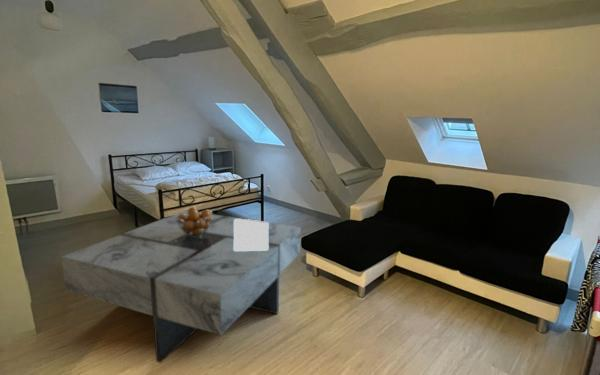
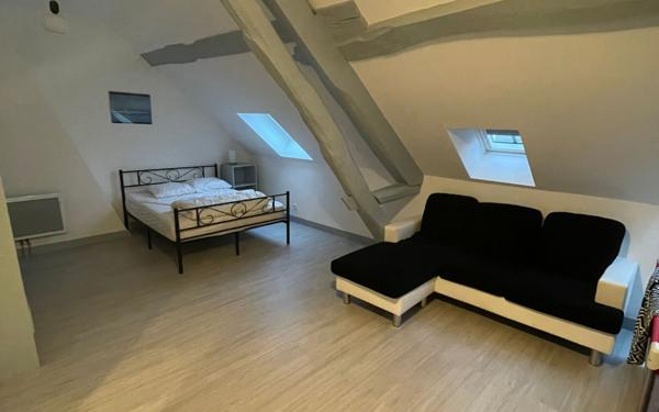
- coffee table (199, 273)
- fruit basket (195, 221)
